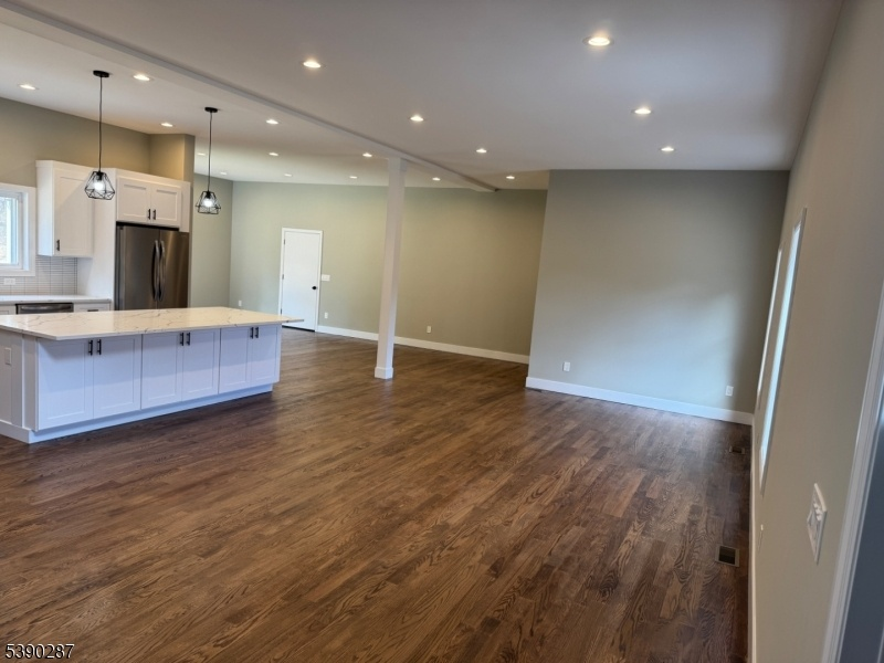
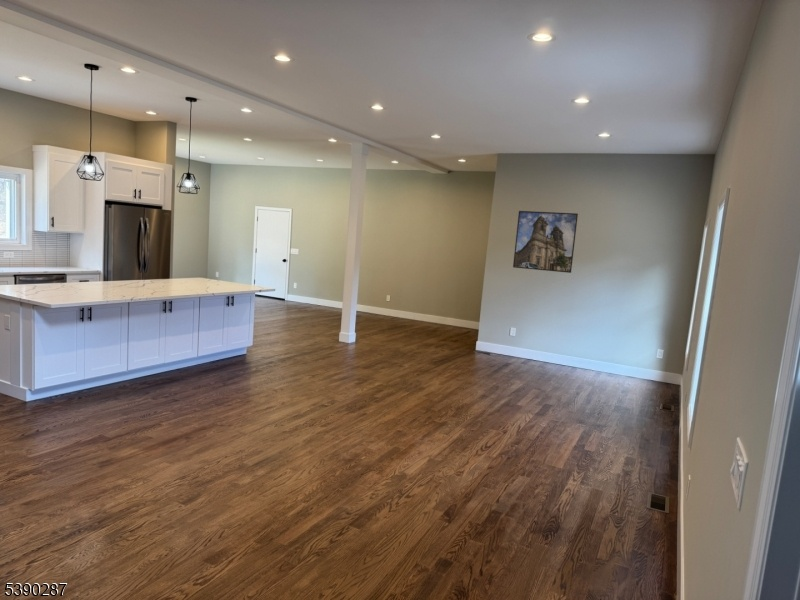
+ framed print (544, 241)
